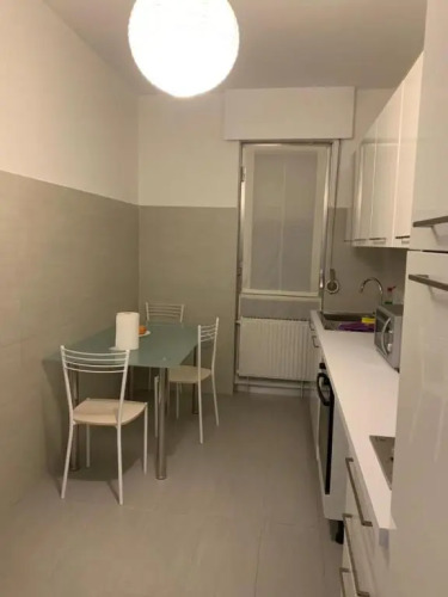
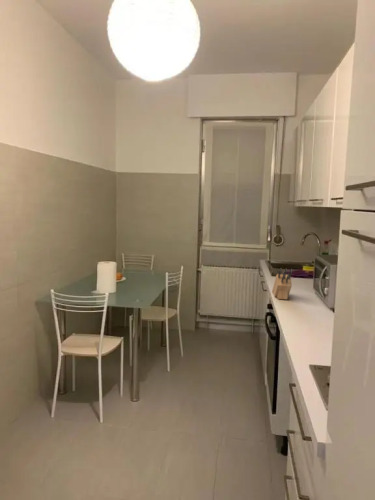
+ knife block (282, 281)
